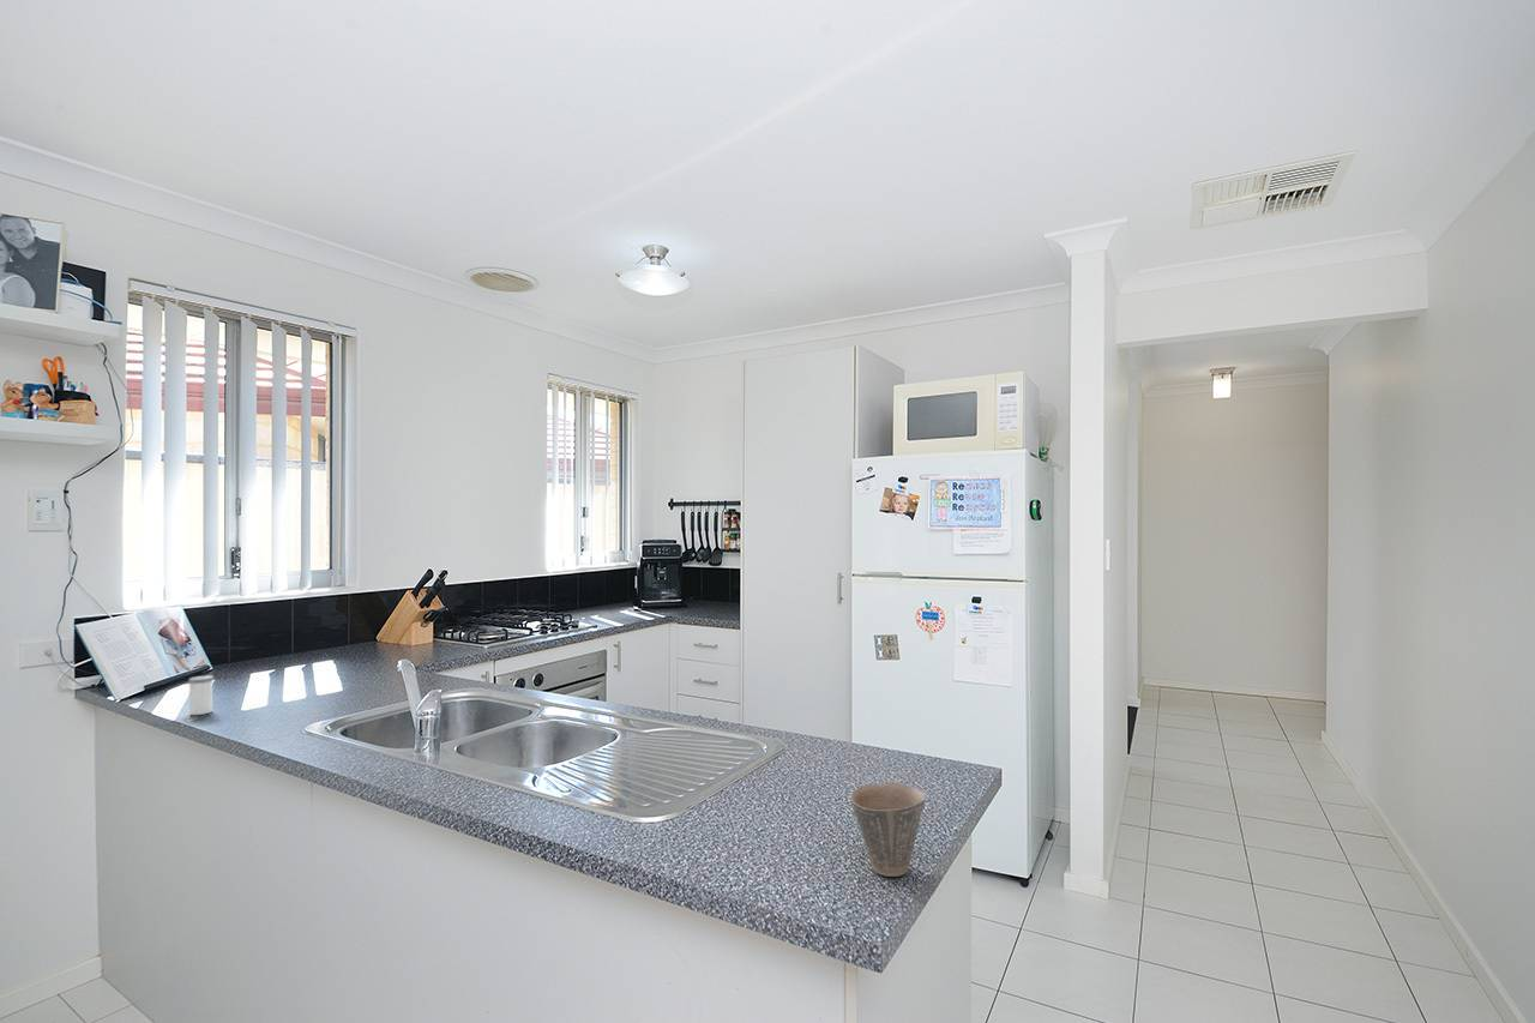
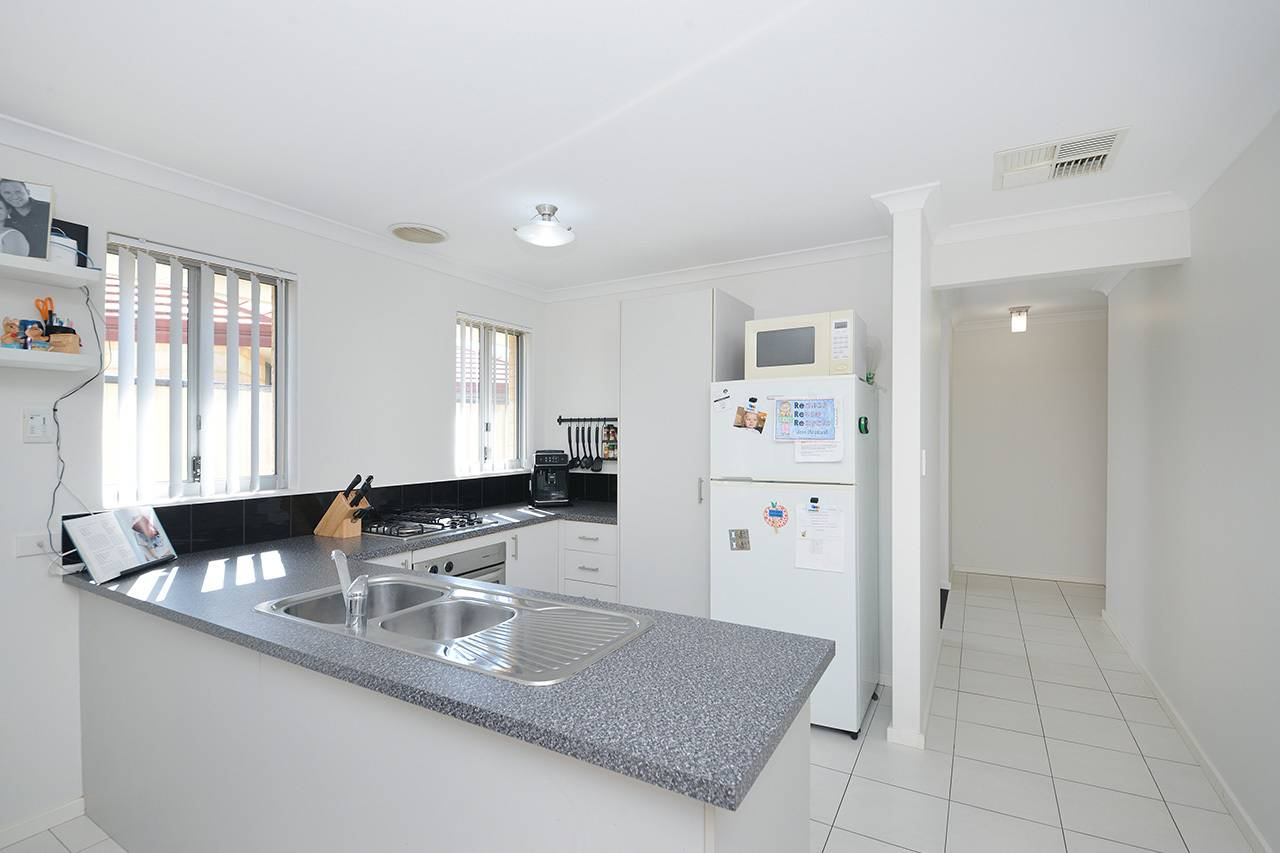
- cup (886, 831)
- salt shaker (200, 694)
